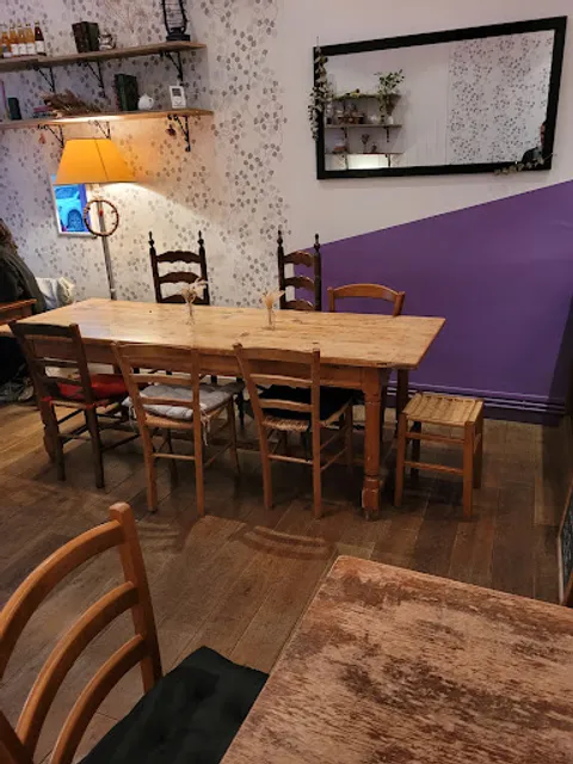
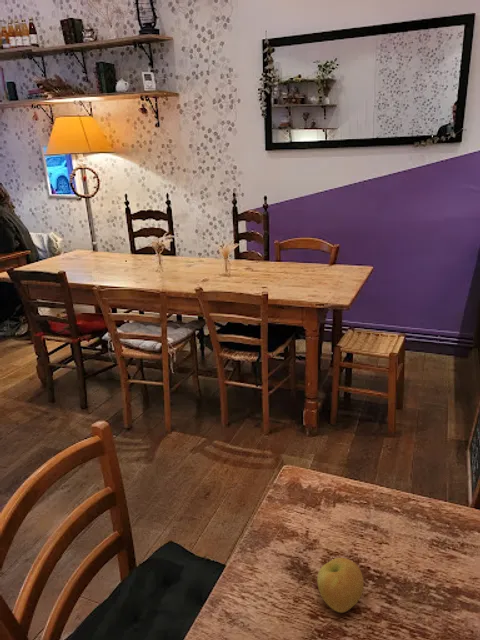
+ apple (339, 584)
